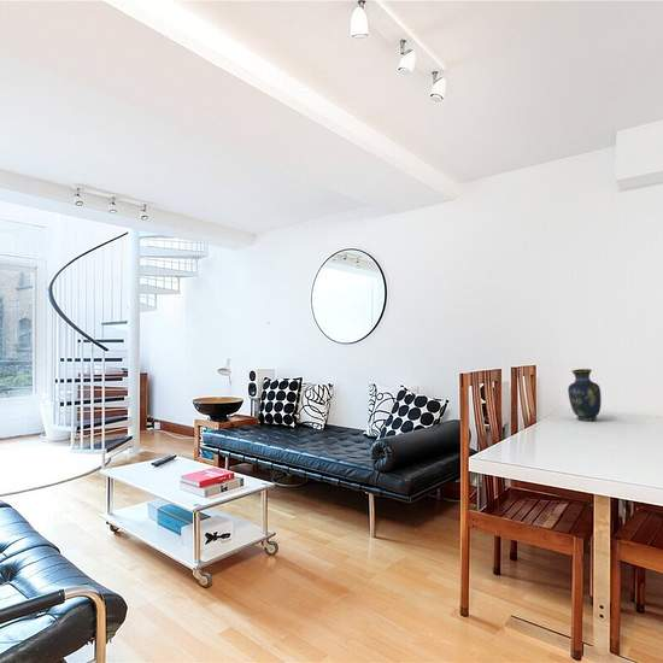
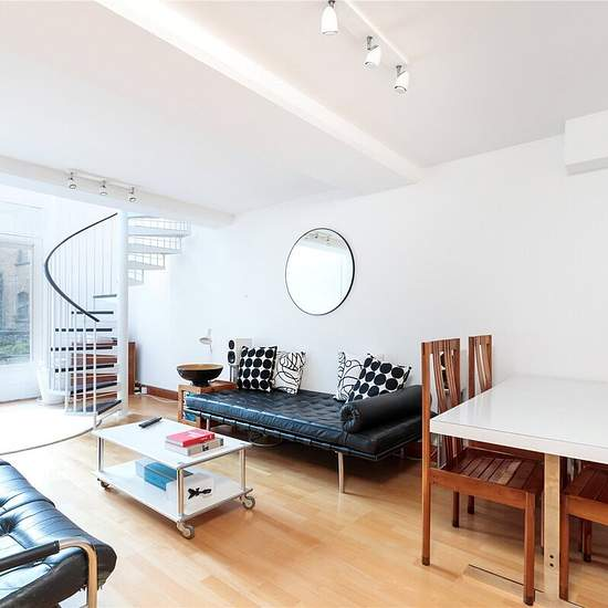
- vase (583, 394)
